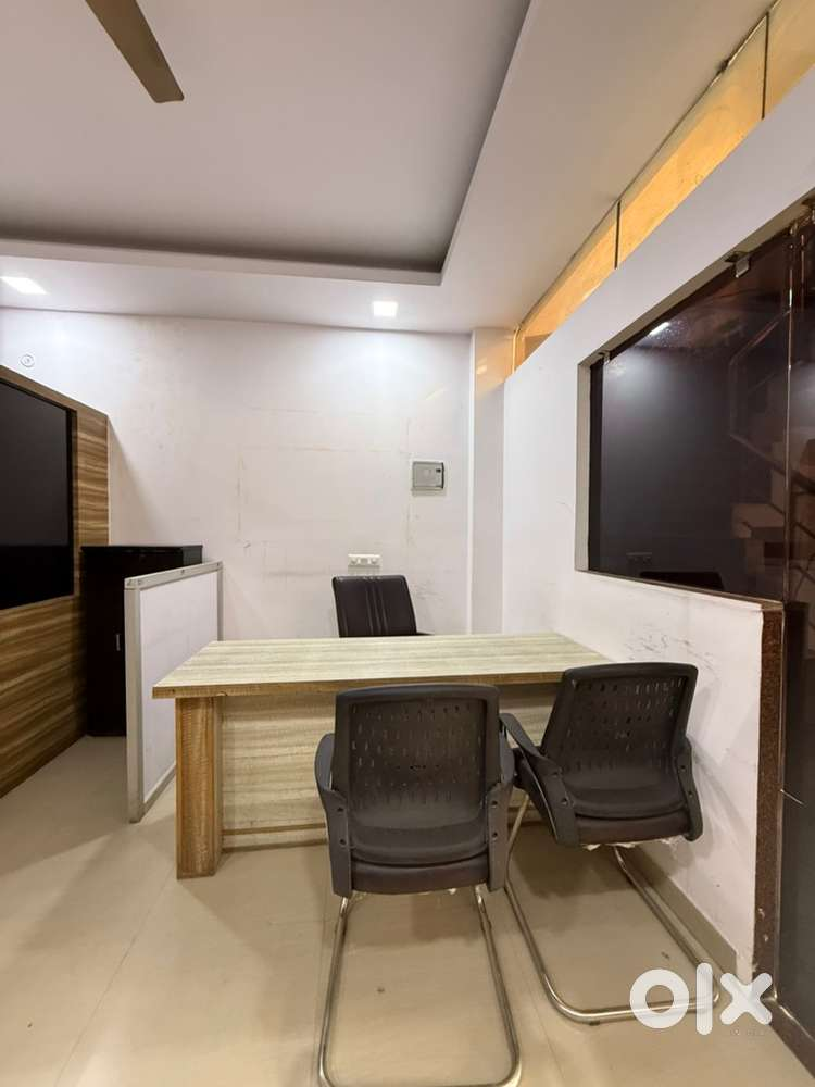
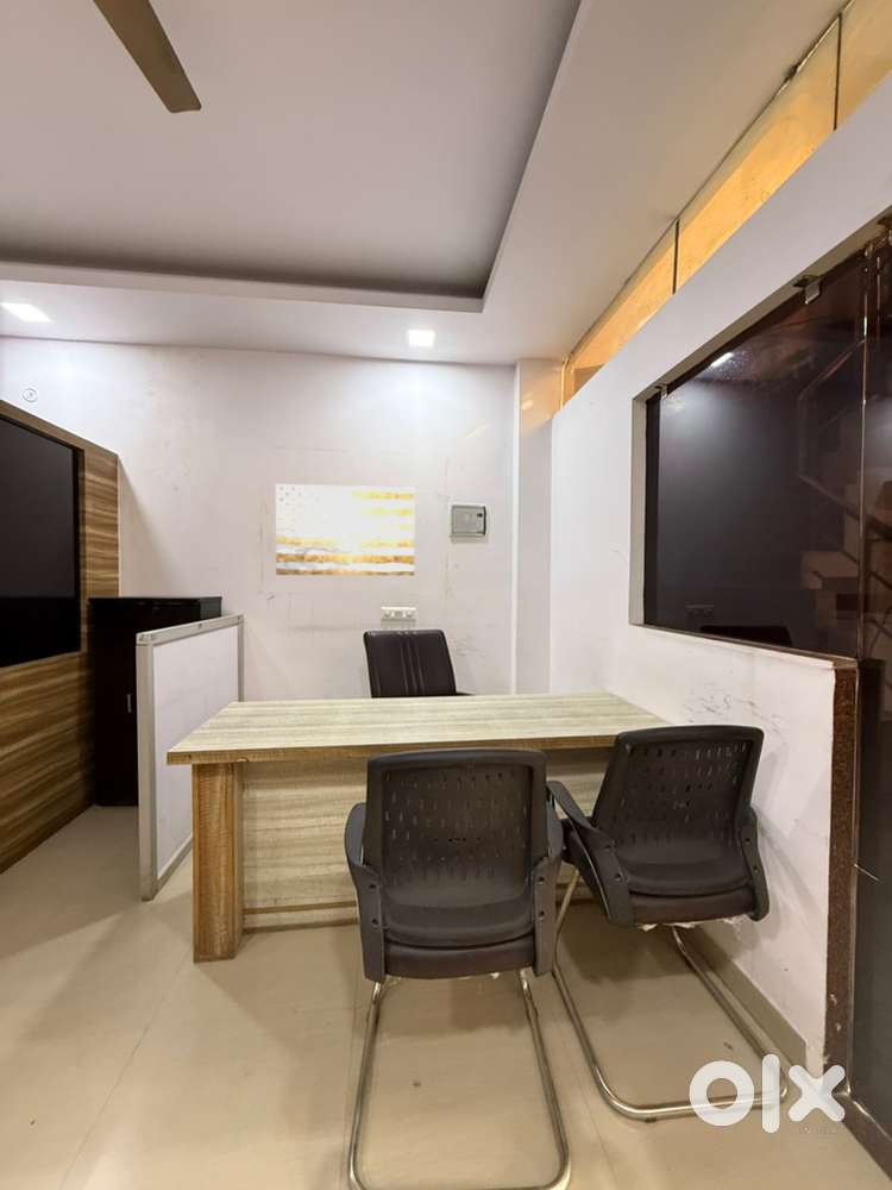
+ wall art (346, 531)
